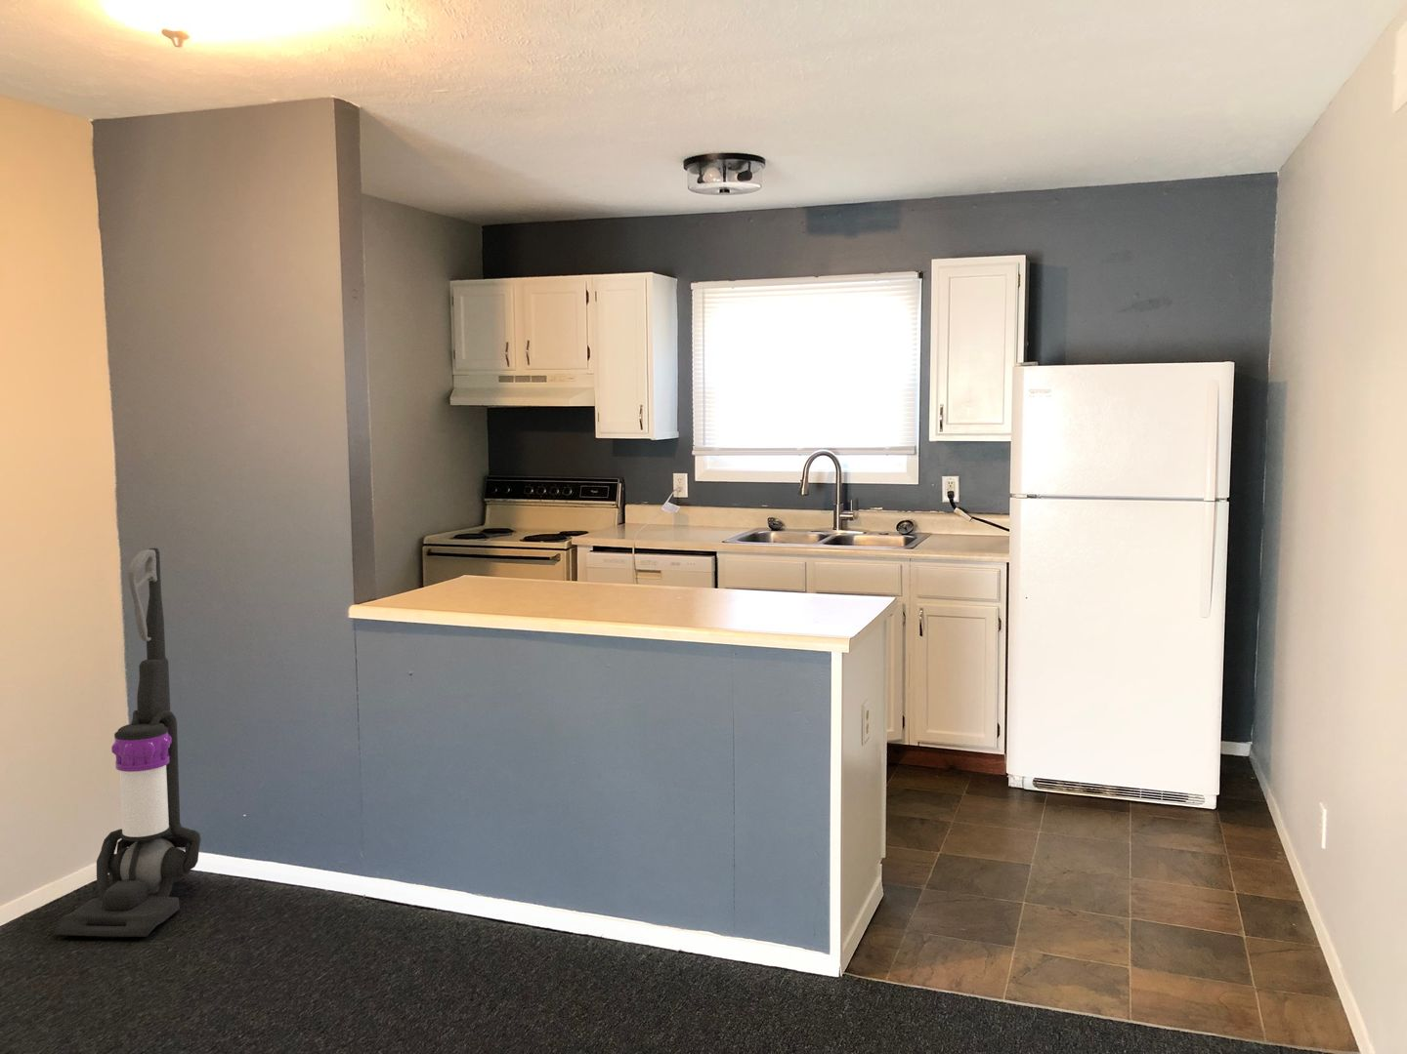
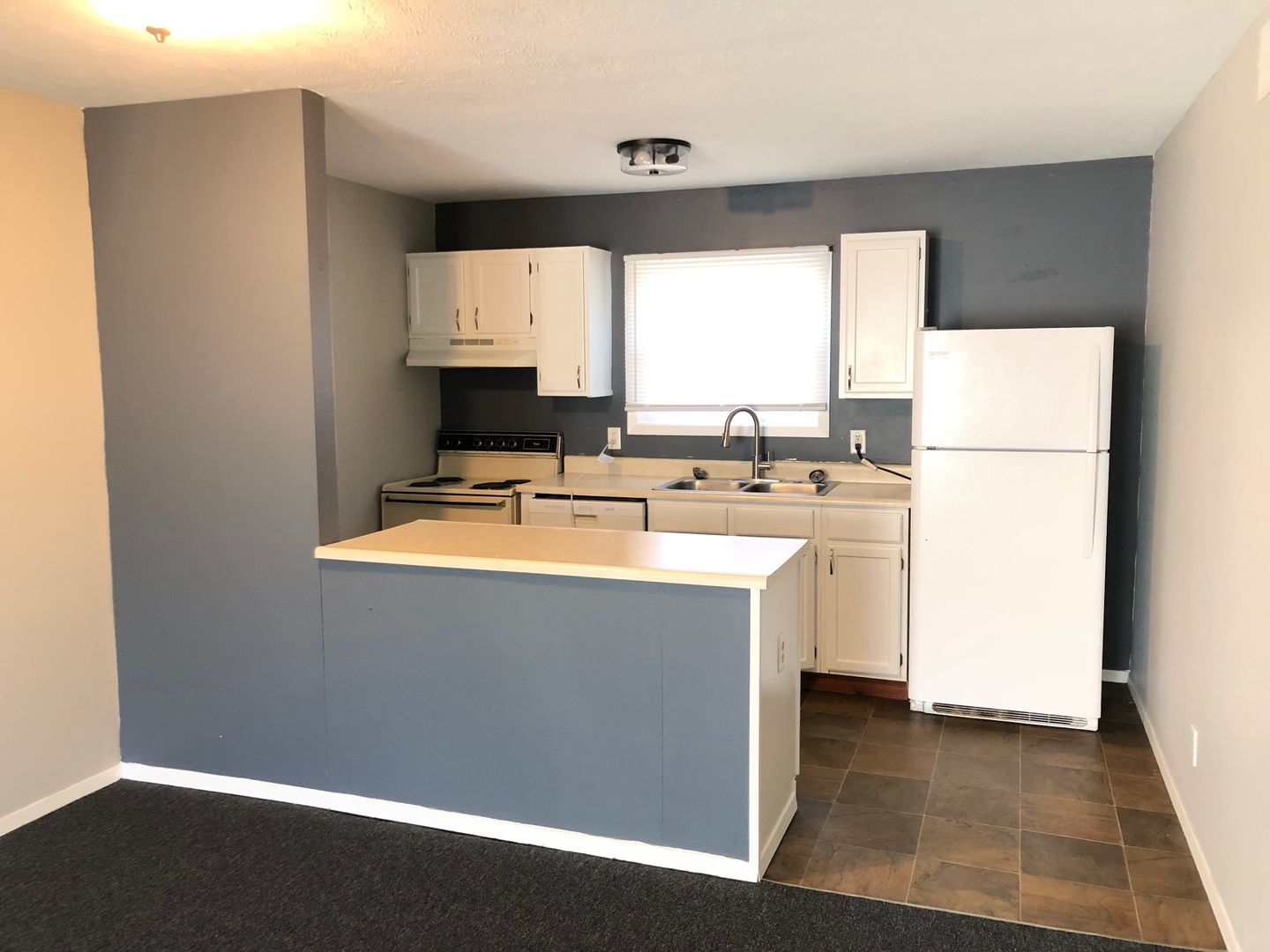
- vacuum cleaner (134, 732)
